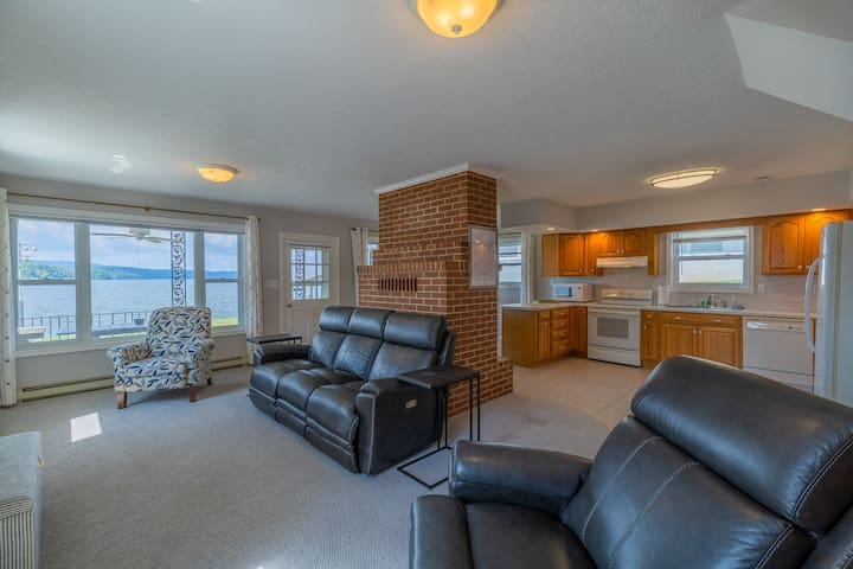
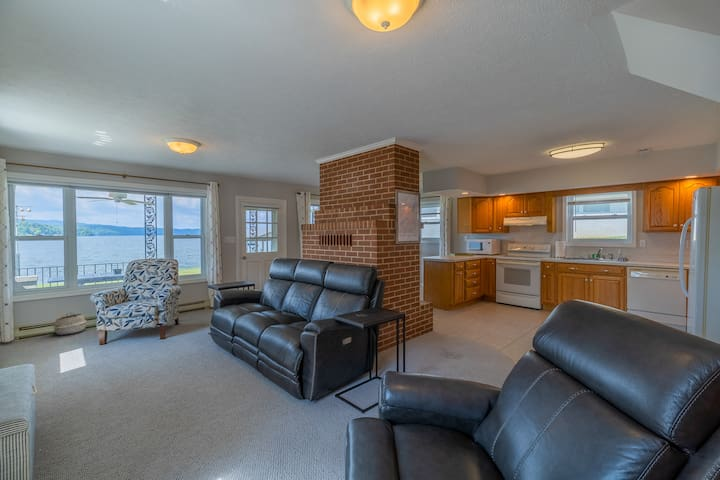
+ woven basket (70, 321)
